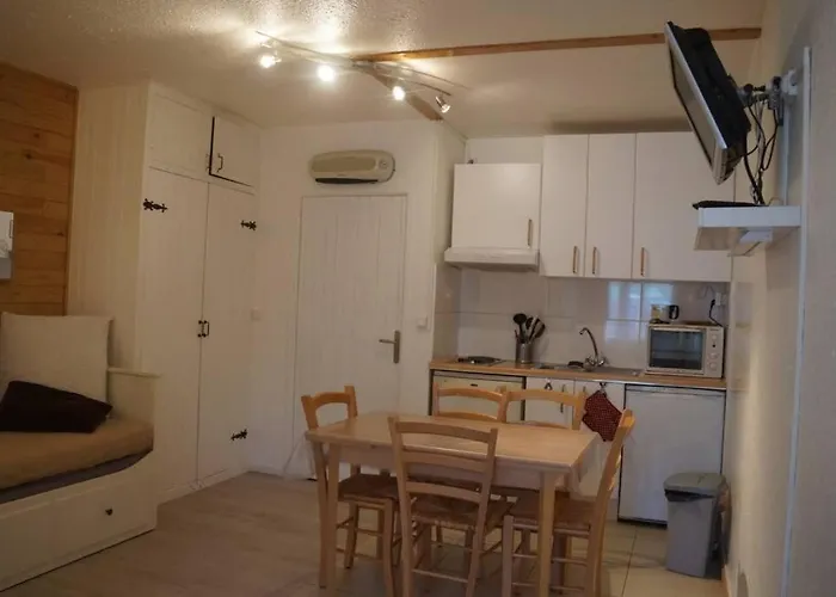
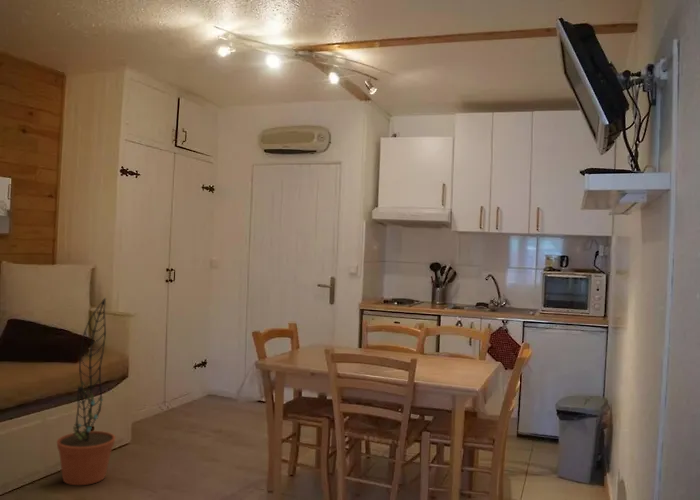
+ decorative plant (89, 387)
